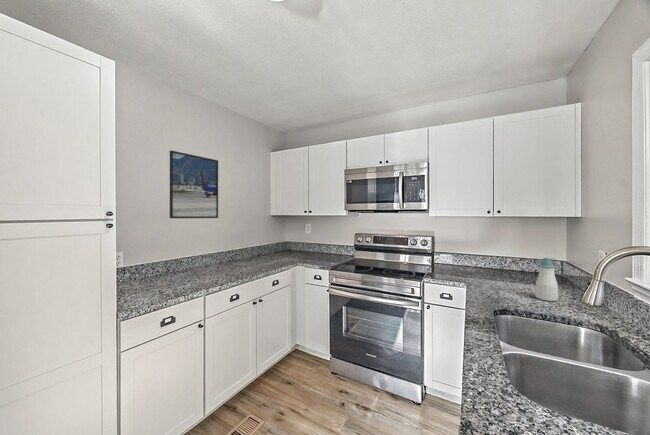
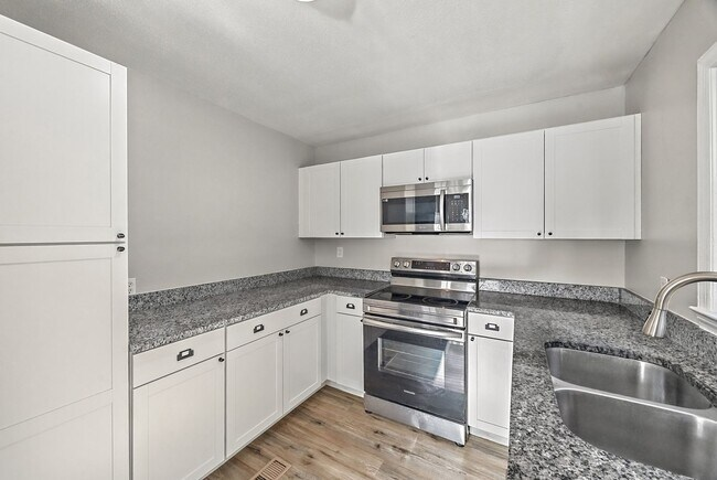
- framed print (195, 187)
- soap bottle (546, 278)
